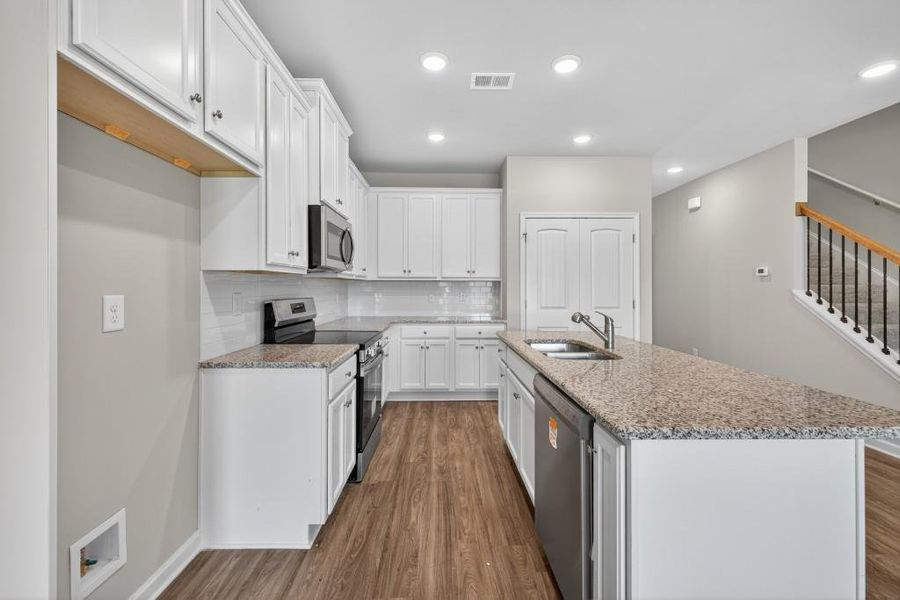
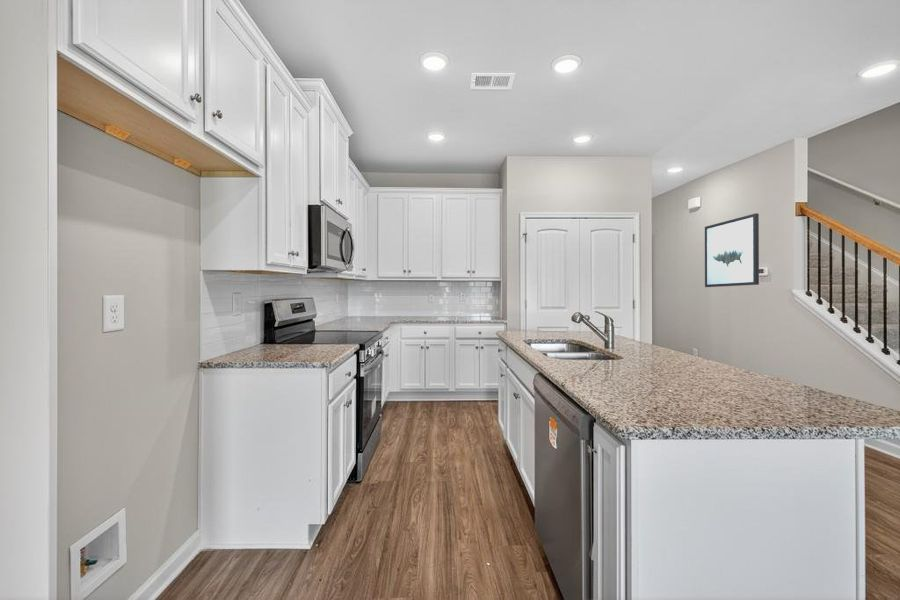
+ wall art (729, 253)
